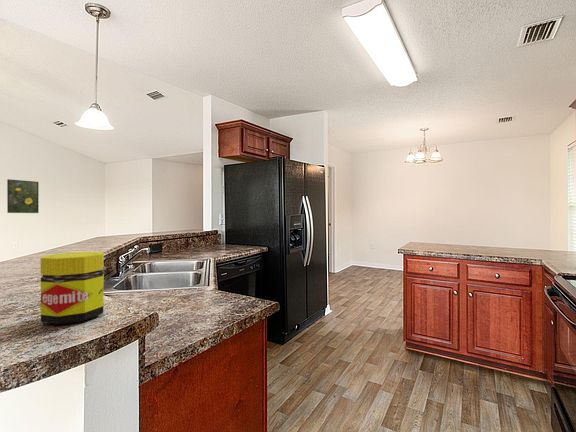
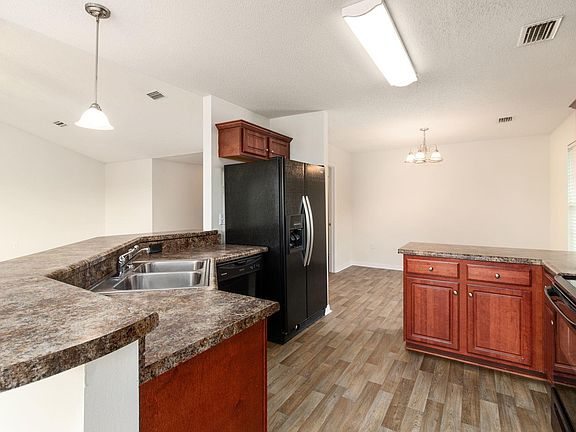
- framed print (23, 196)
- jar (74, 285)
